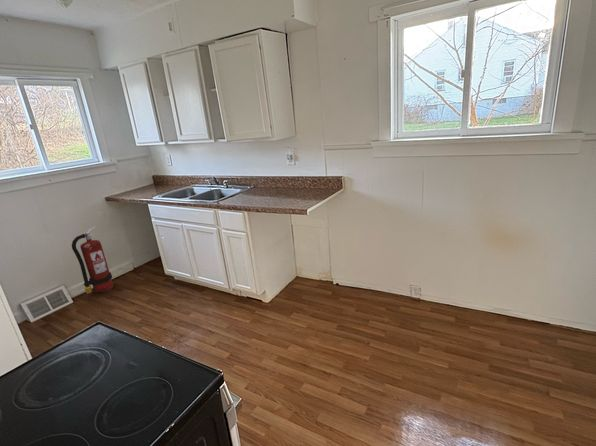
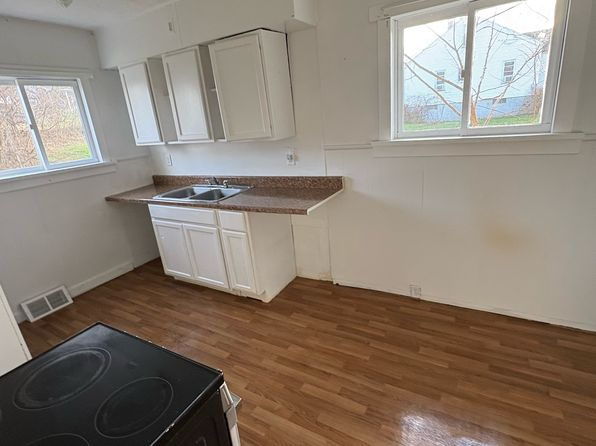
- fire extinguisher (91, 261)
